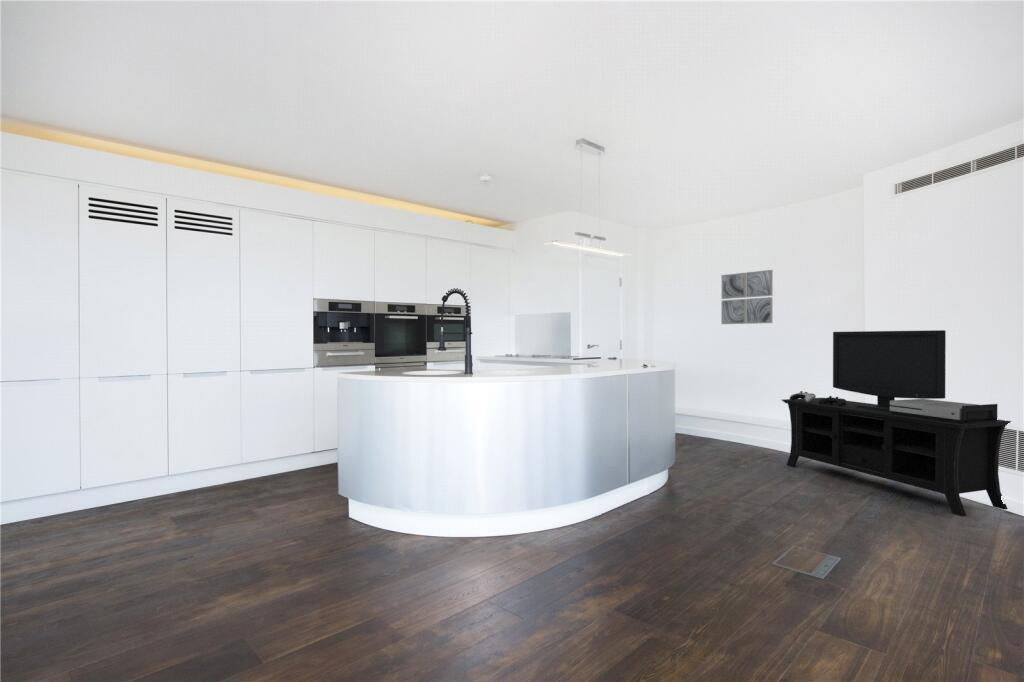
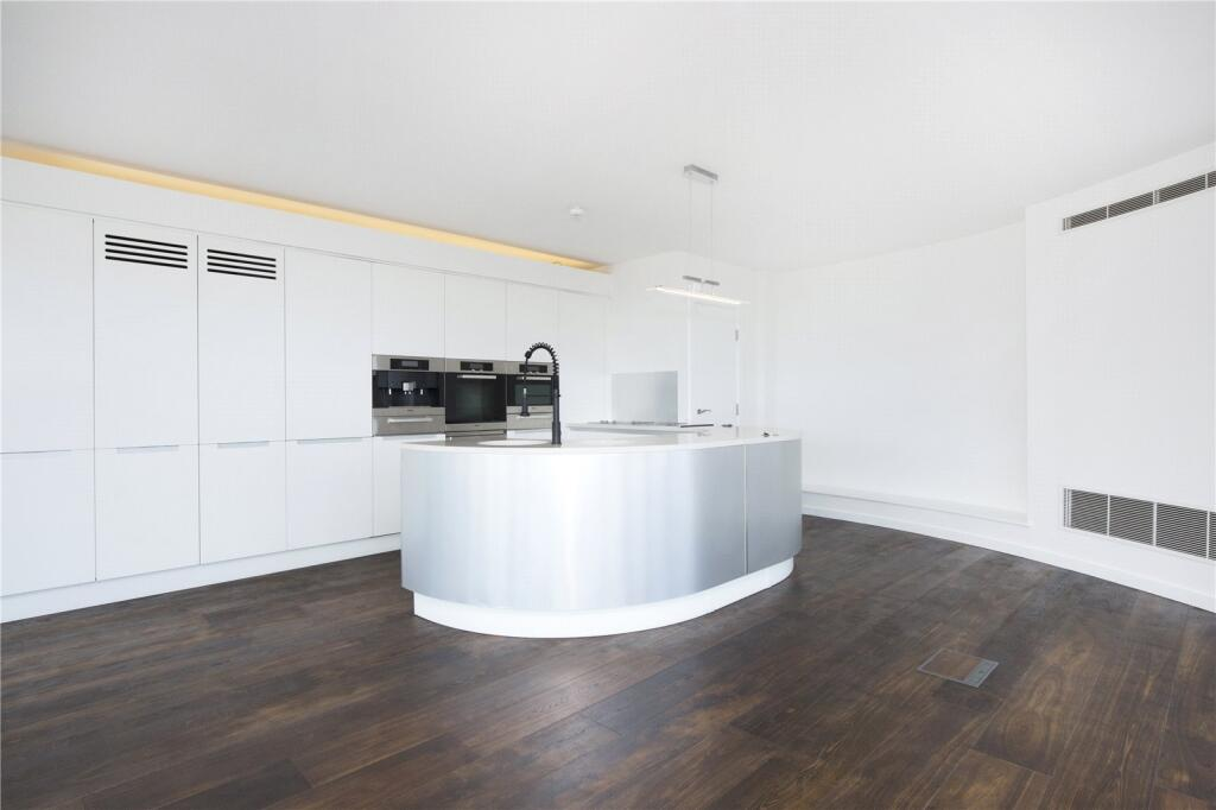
- wall art (745, 297)
- media console (878, 407)
